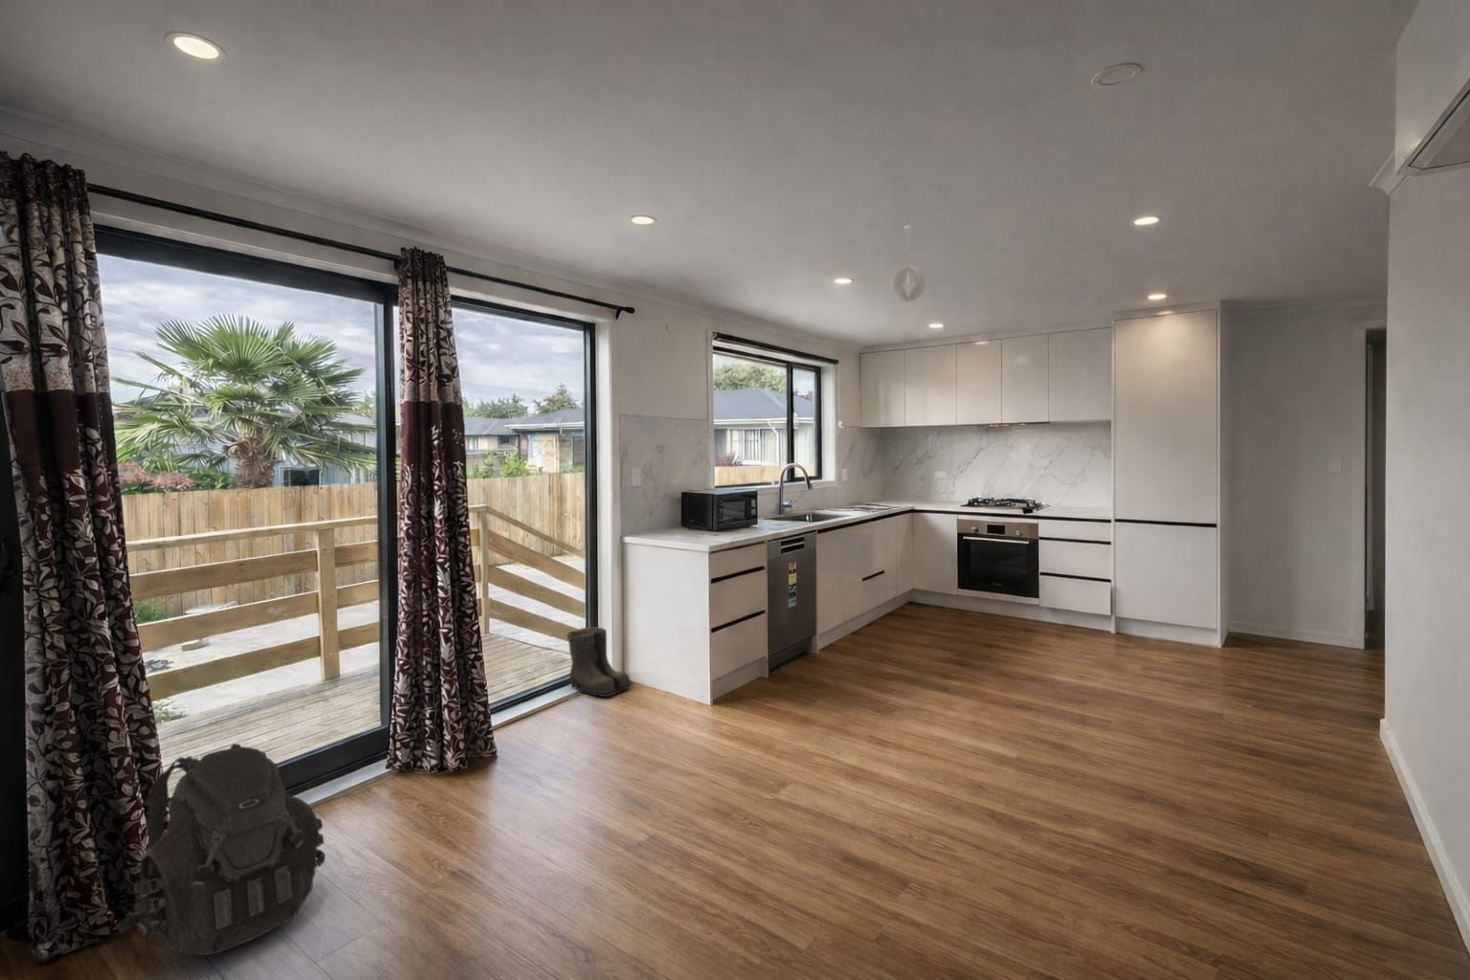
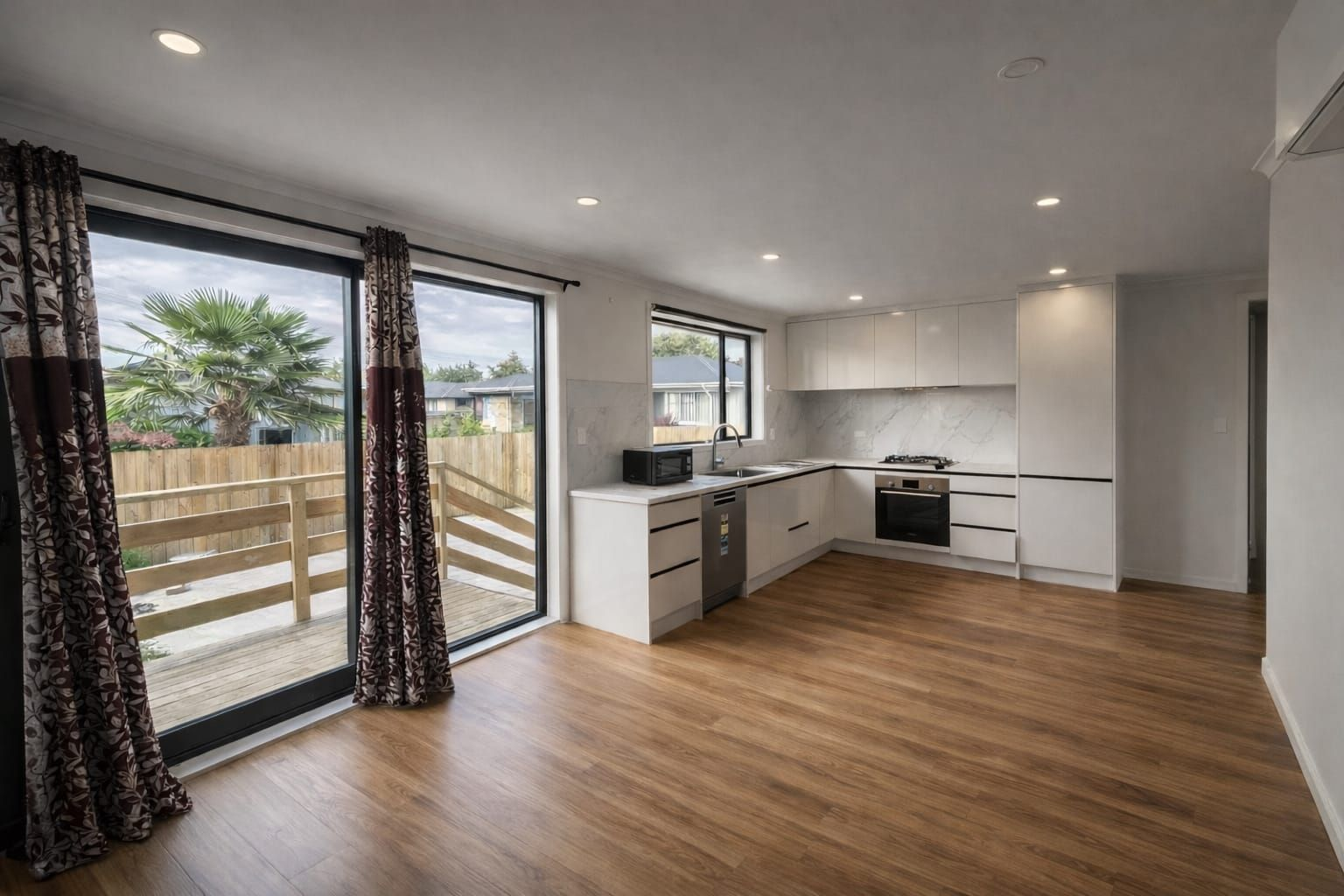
- pendant light (908, 266)
- backpack (225, 838)
- boots (597, 660)
